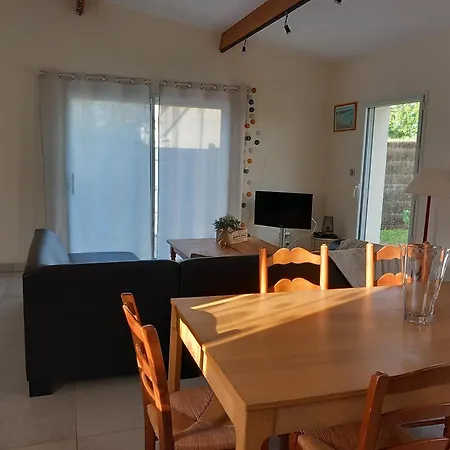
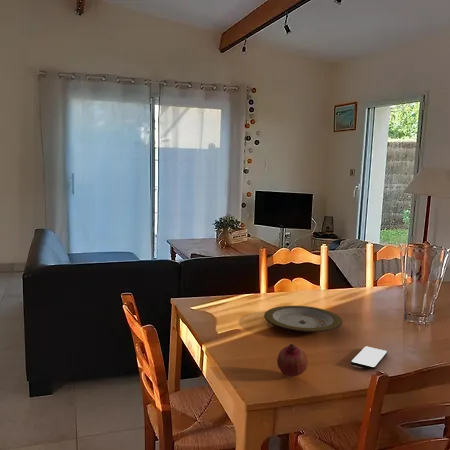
+ fruit (292, 358)
+ smartphone (369, 357)
+ plate (302, 320)
